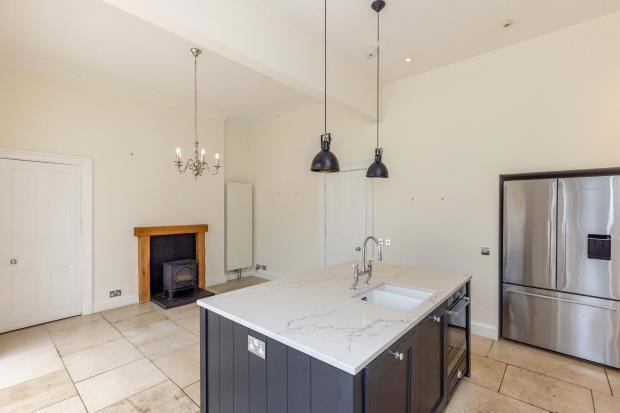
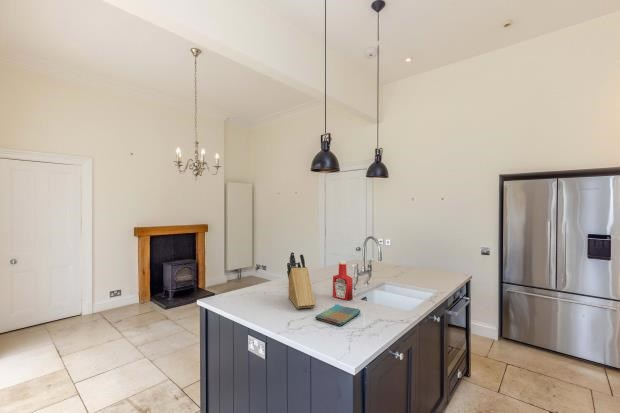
+ soap bottle (342, 279)
+ knife block (299, 277)
+ dish towel (338, 314)
